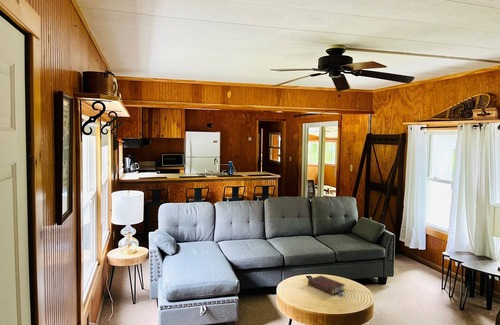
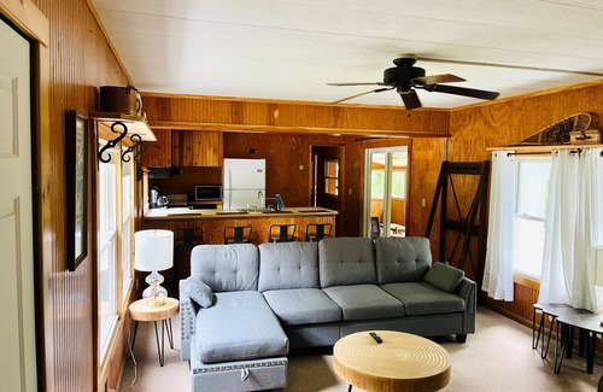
- book (328, 285)
